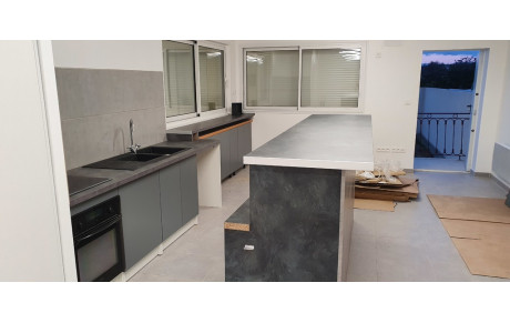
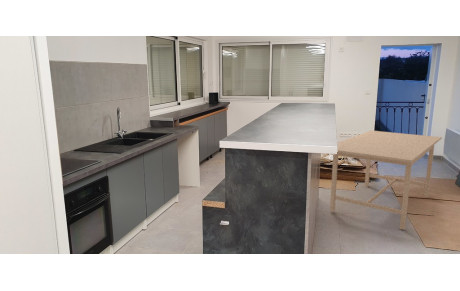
+ dining table (384, 176)
